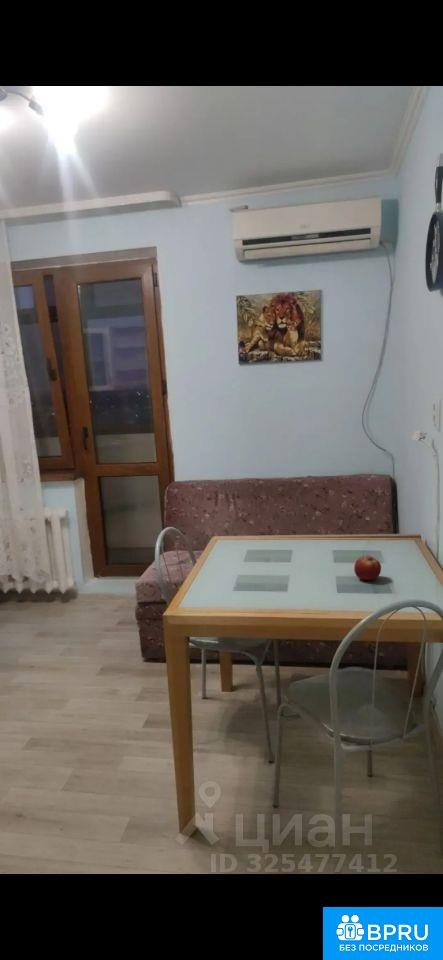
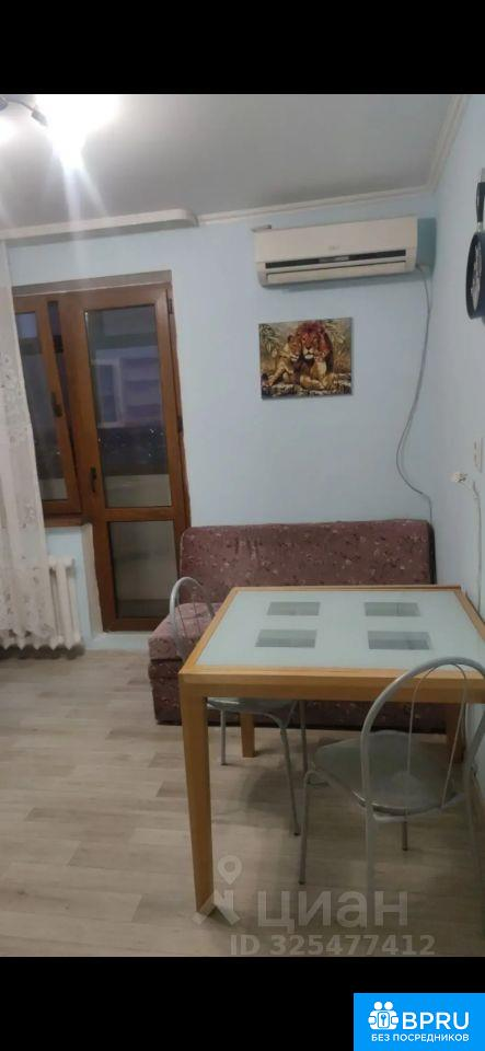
- fruit (367, 567)
